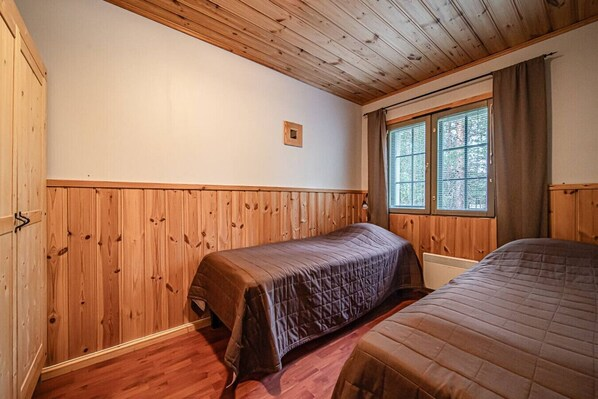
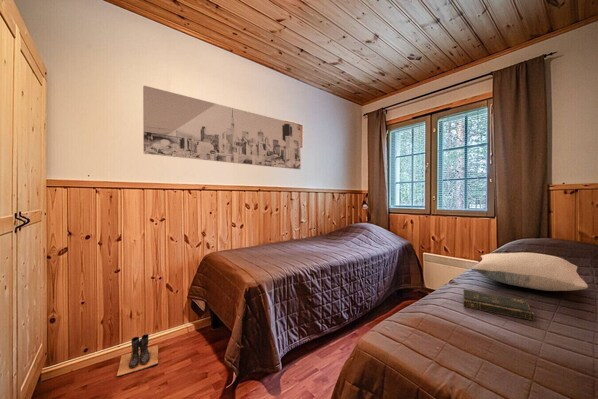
+ bible (494, 302)
+ wall art (238, 136)
+ pillow (523, 268)
+ boots (139, 350)
